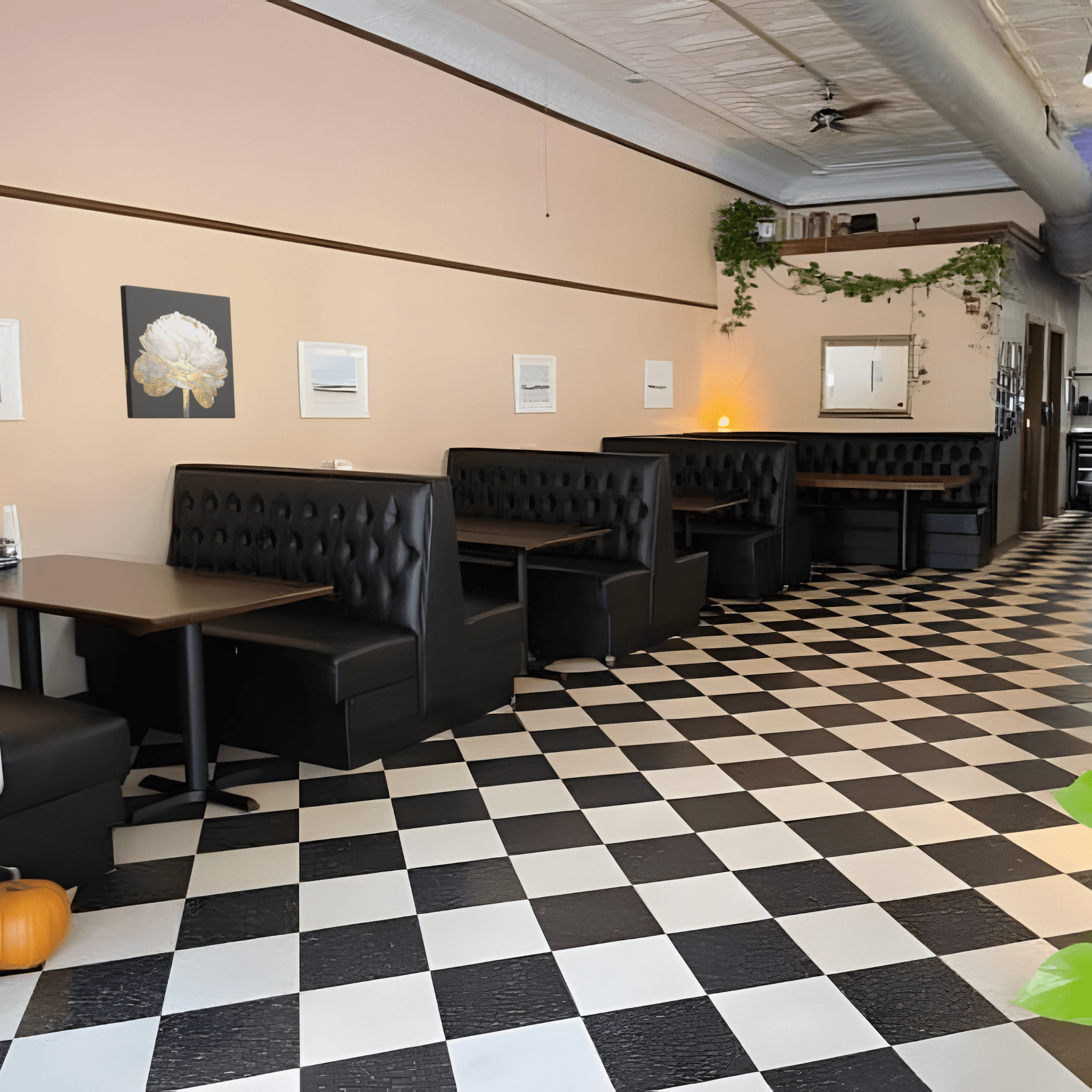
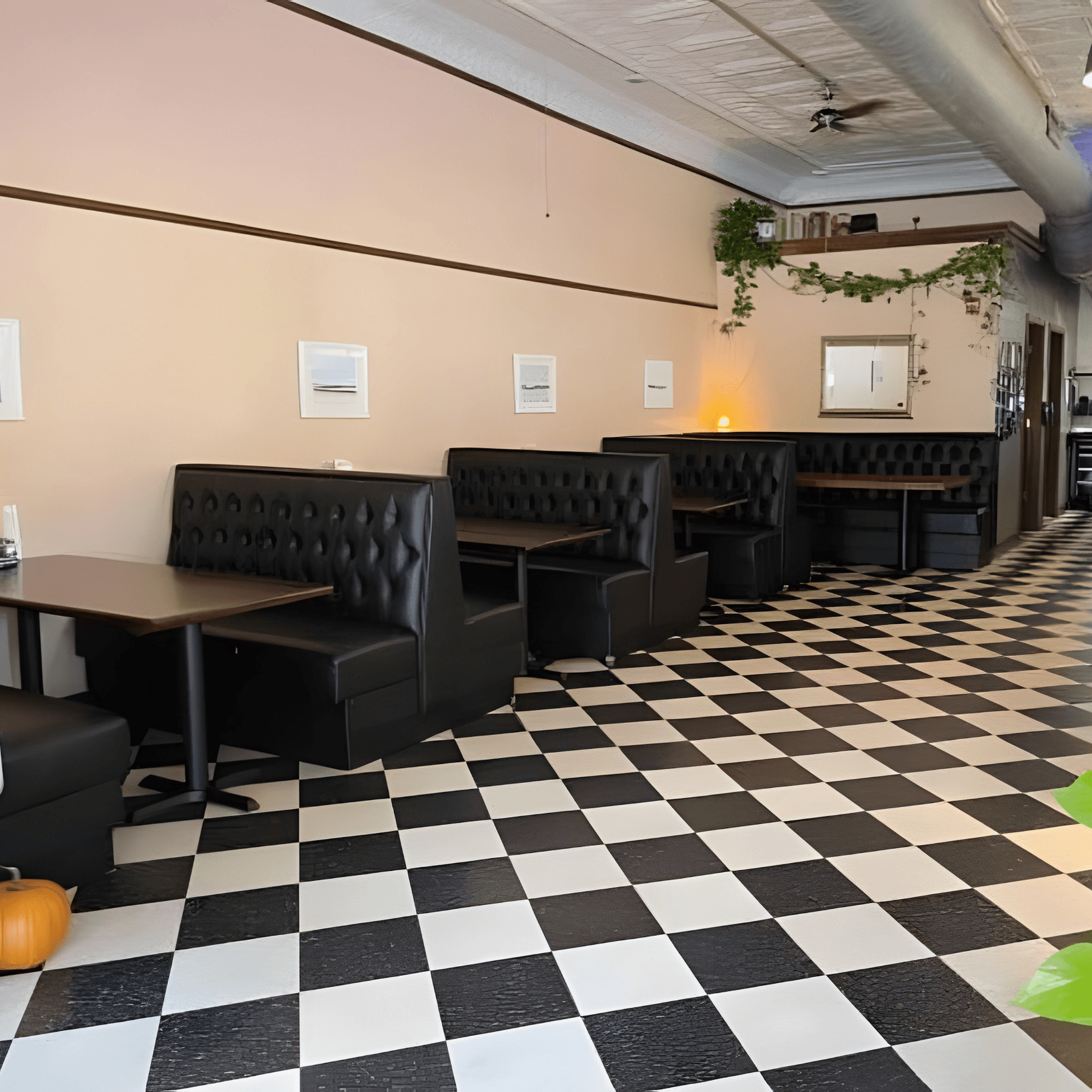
- wall art (180, 355)
